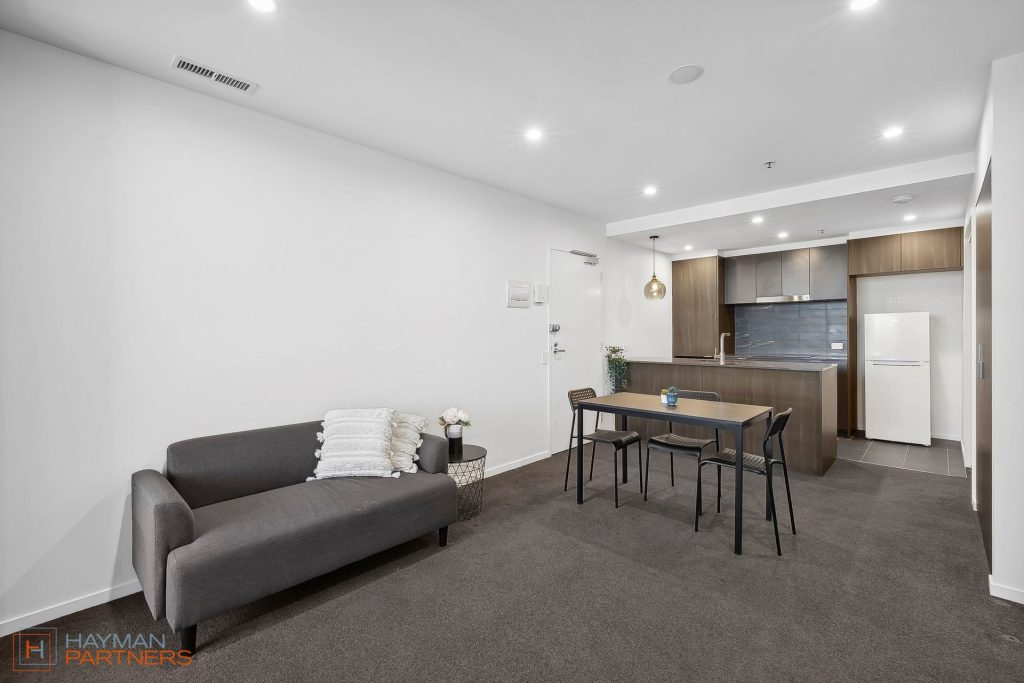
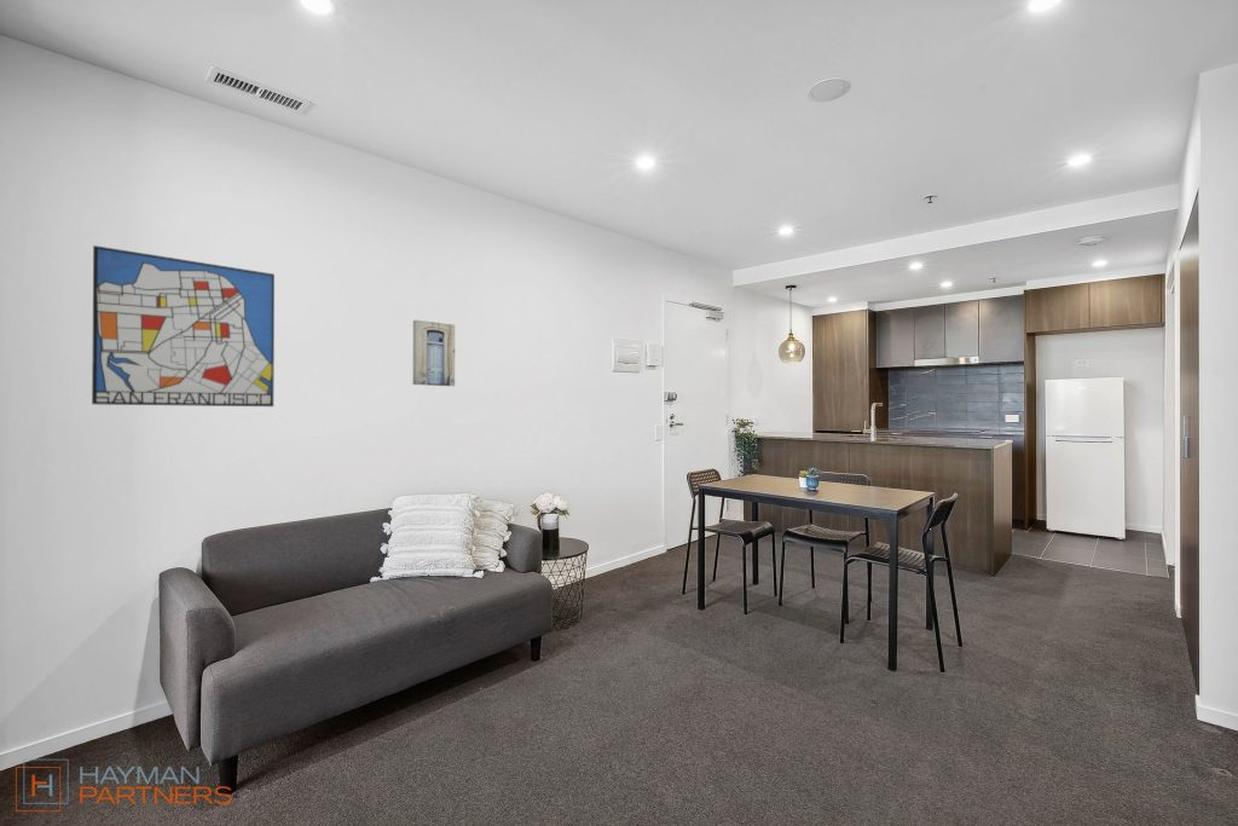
+ wall art (191, 333)
+ wall art (434, 353)
